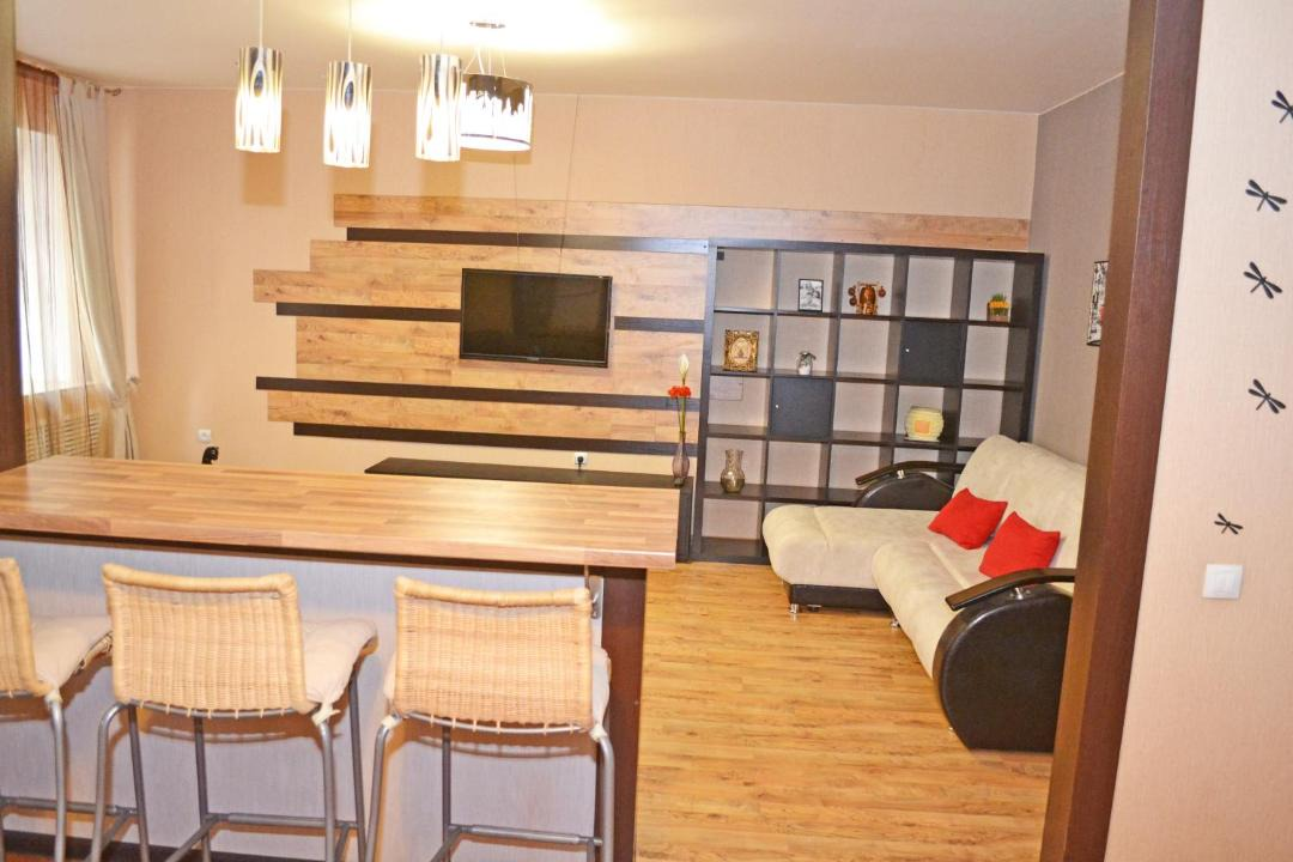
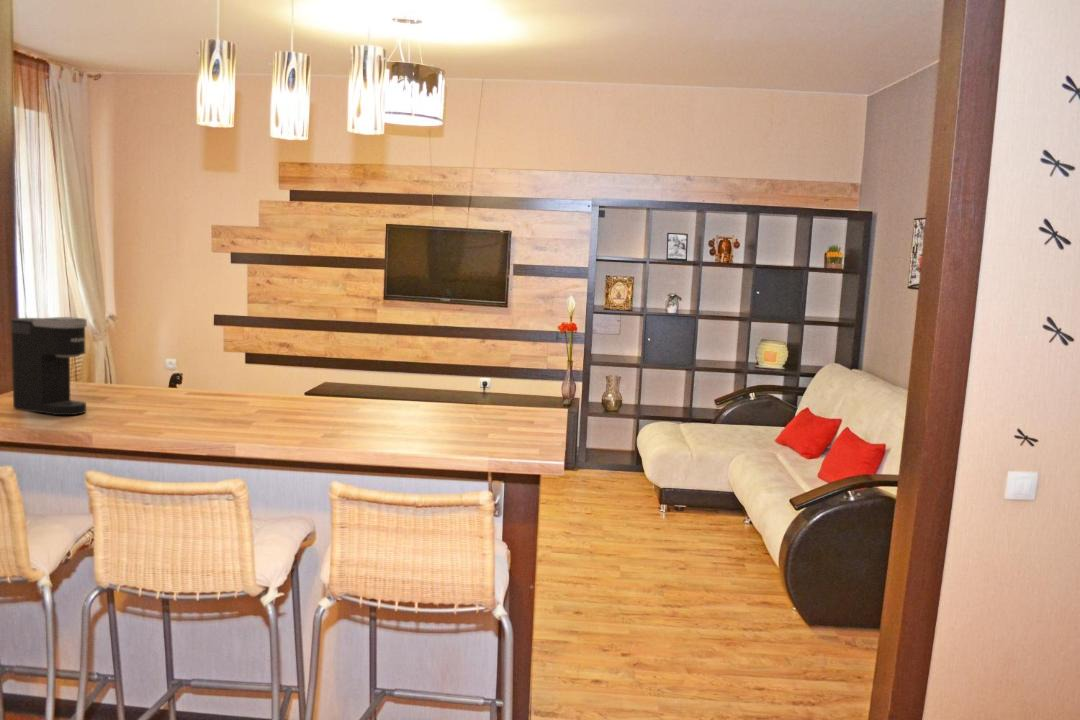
+ coffee maker (49, 363)
